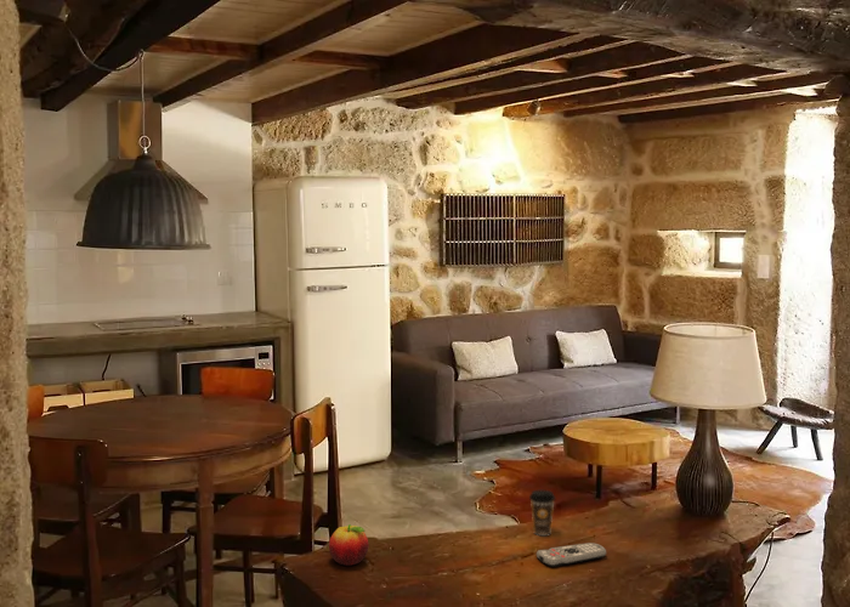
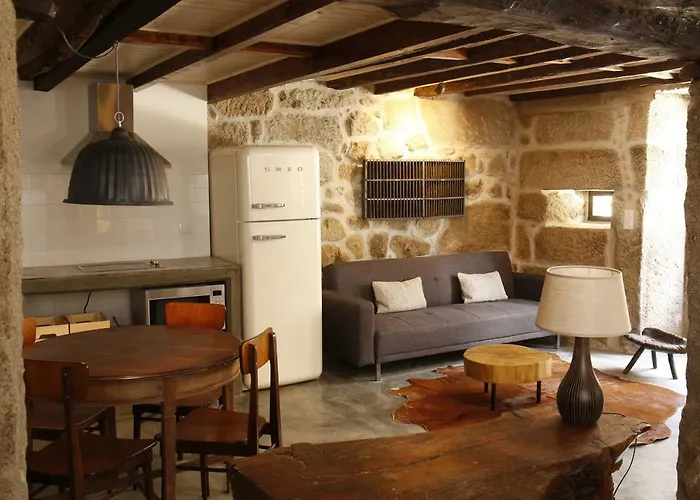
- fruit (348, 543)
- remote control (572, 554)
- coffee cup (542, 512)
